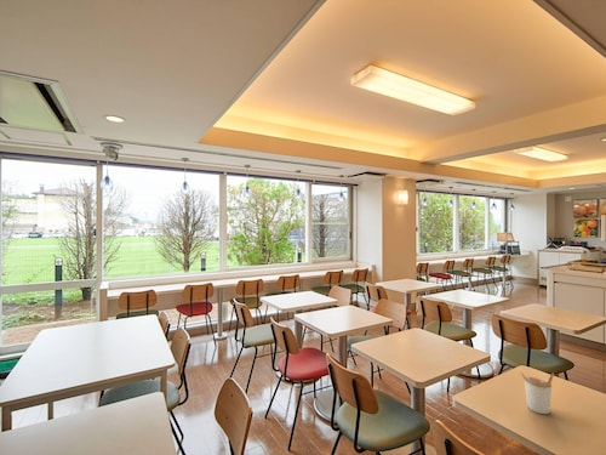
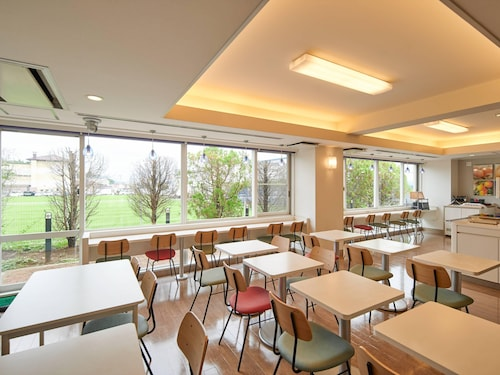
- utensil holder (538, 391)
